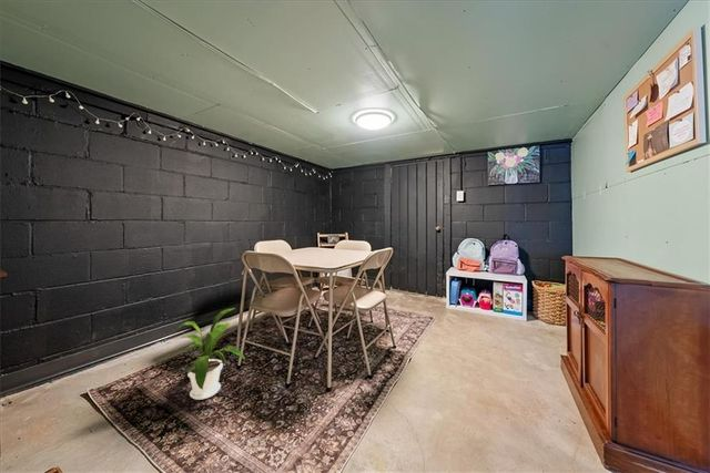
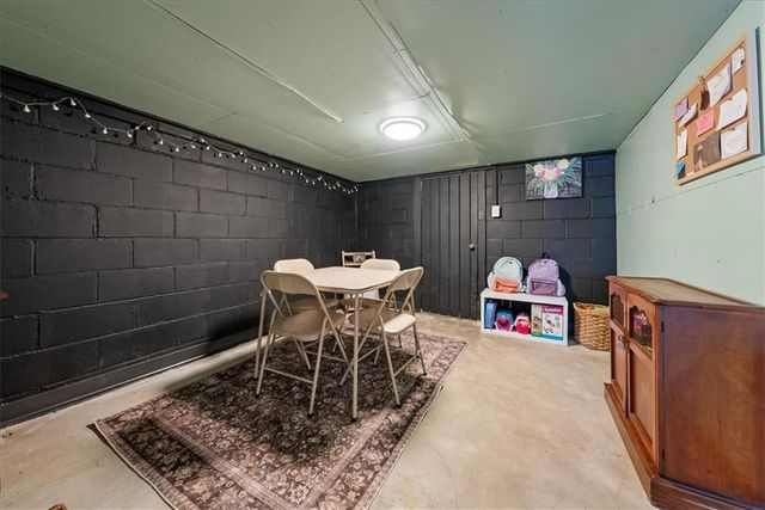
- house plant (207, 351)
